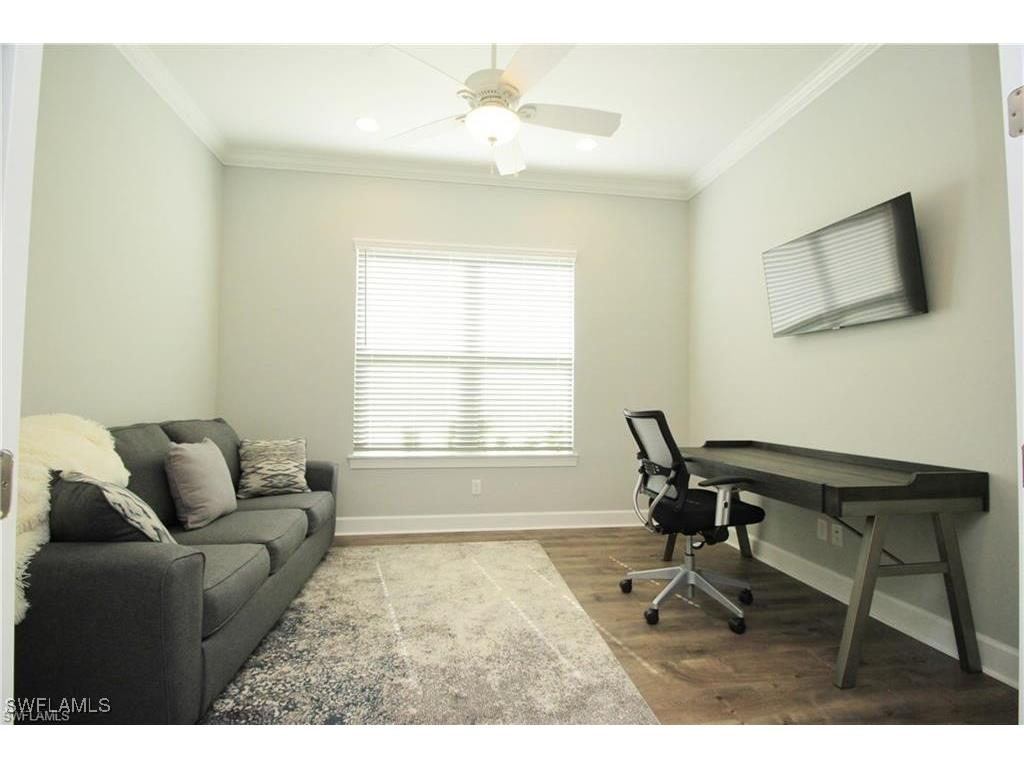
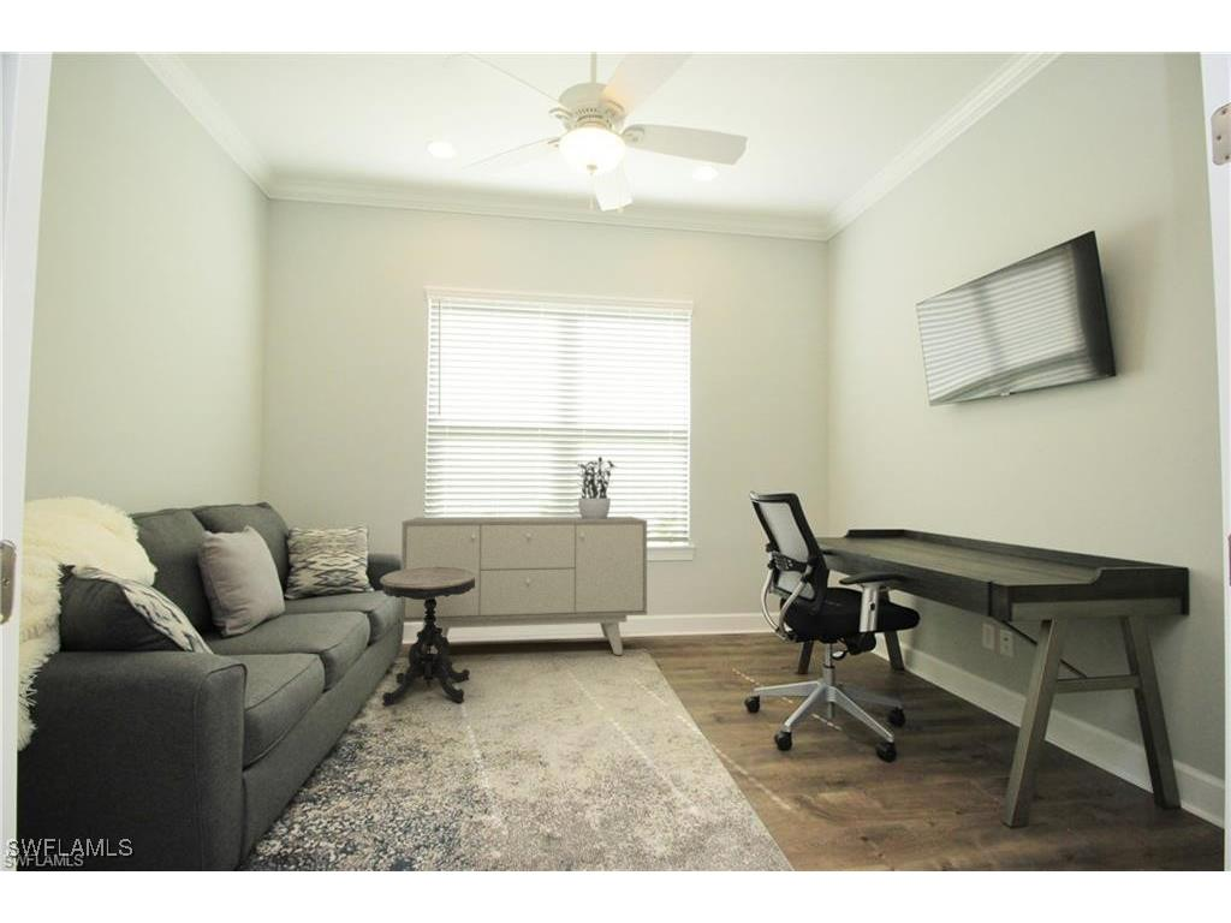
+ side table (428, 632)
+ sideboard (527, 583)
+ potted plant (595, 487)
